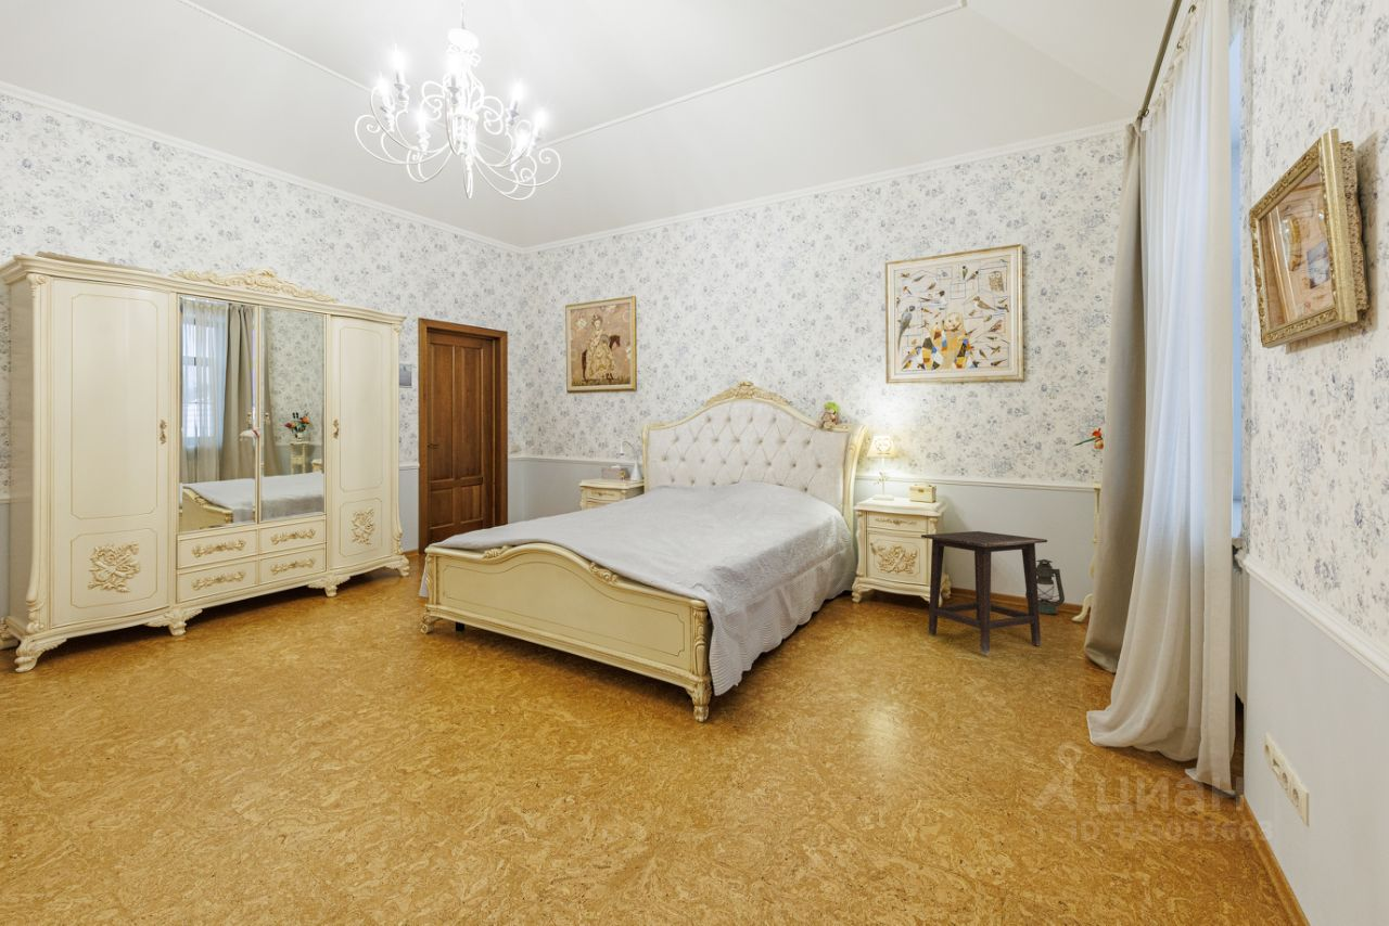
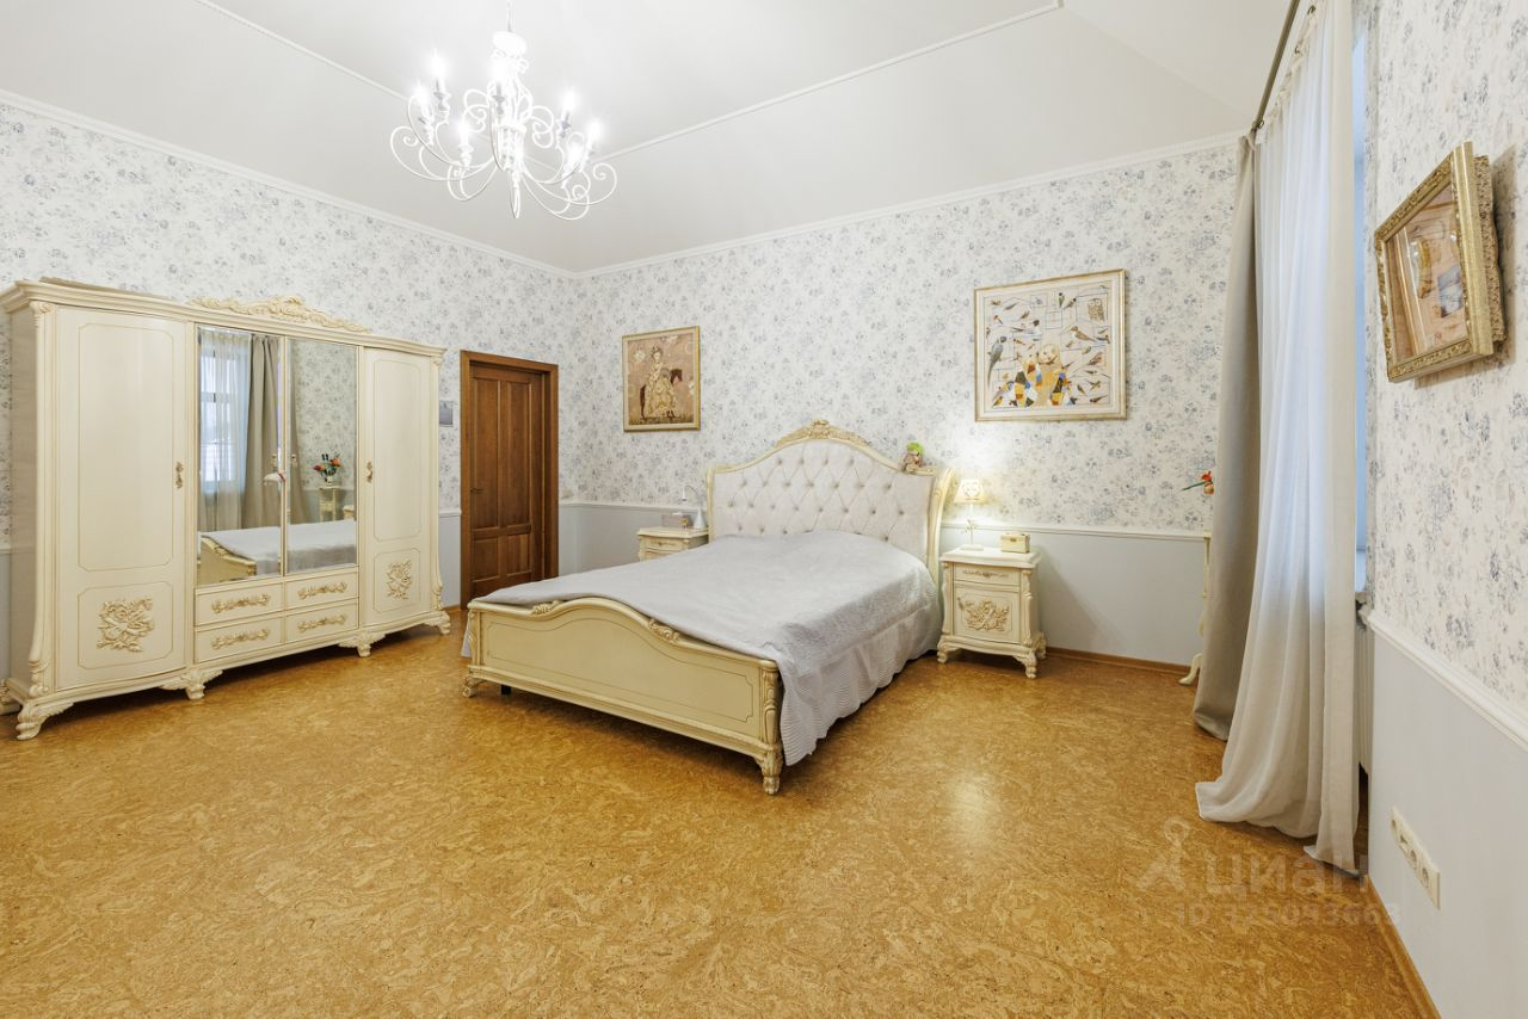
- side table (982, 588)
- lantern (1044, 584)
